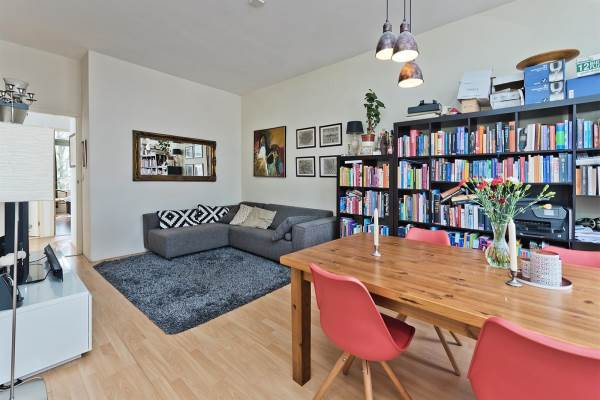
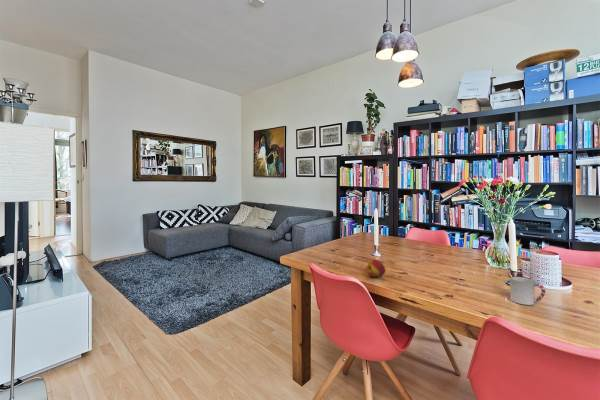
+ cup (527, 291)
+ fruit (375, 268)
